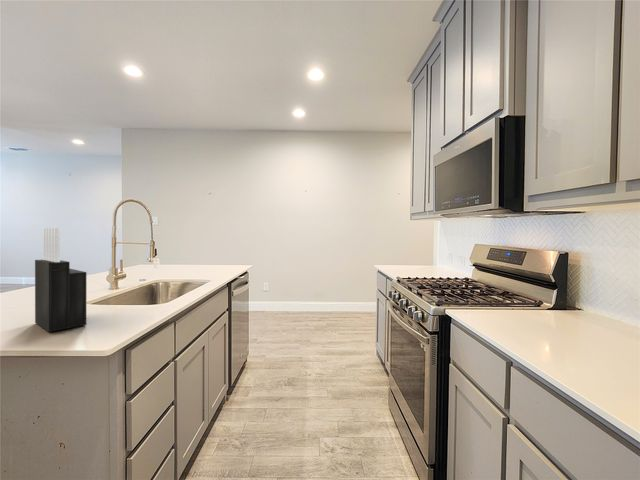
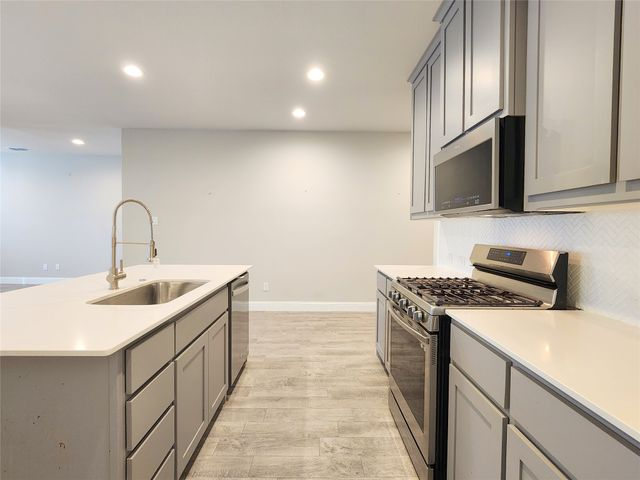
- knife block (64, 276)
